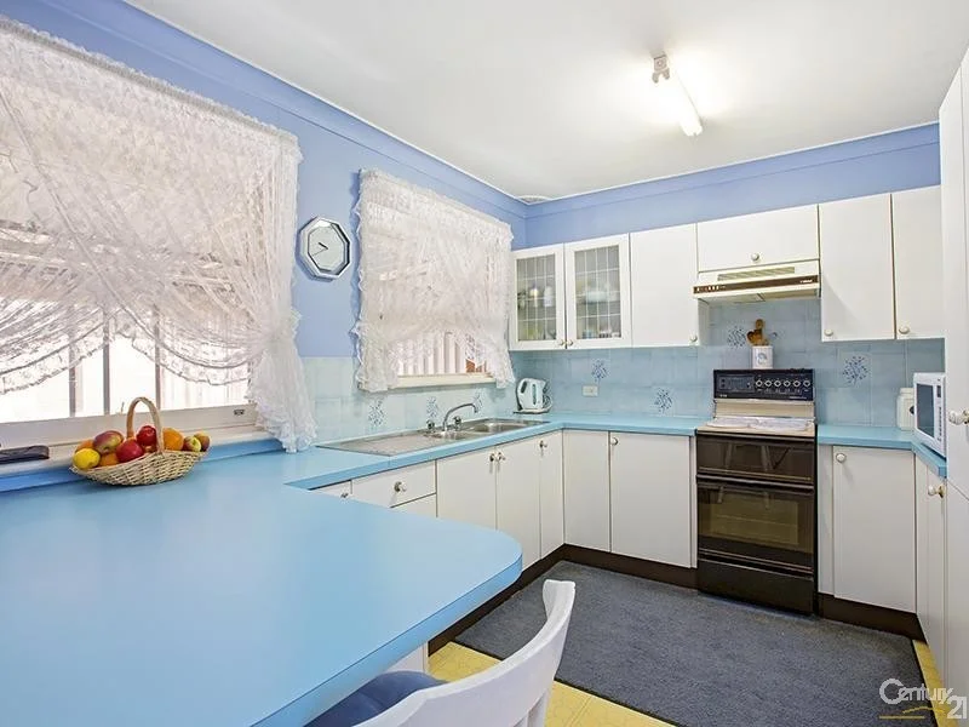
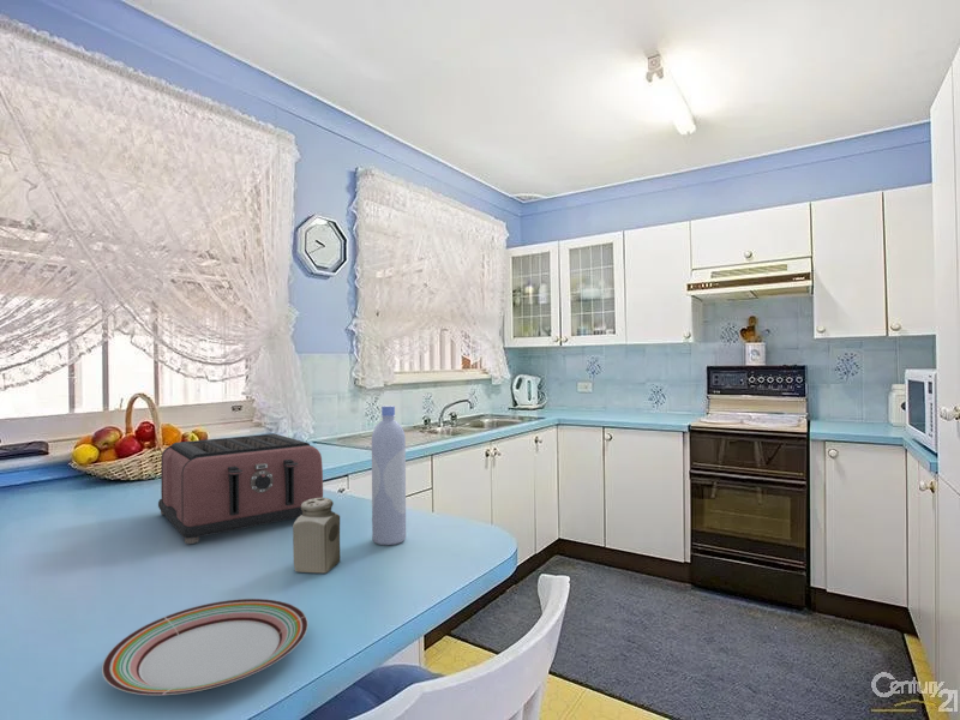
+ plate (212, 646)
+ toaster (242, 480)
+ bottle (389, 473)
+ salt shaker (317, 533)
